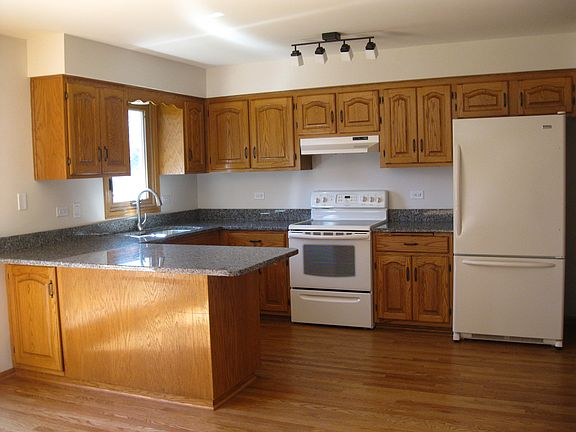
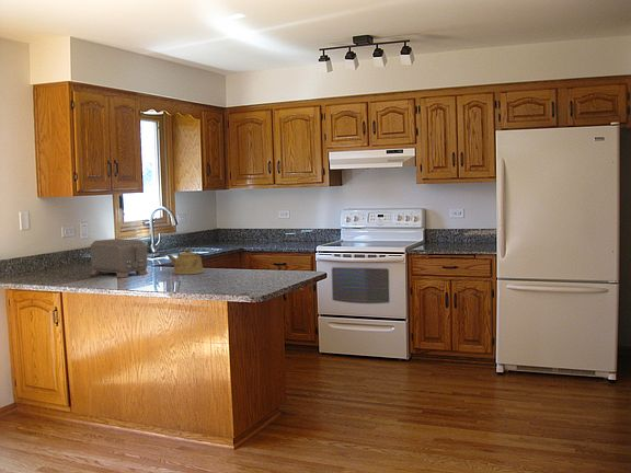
+ kettle (185, 261)
+ toaster (119, 257)
